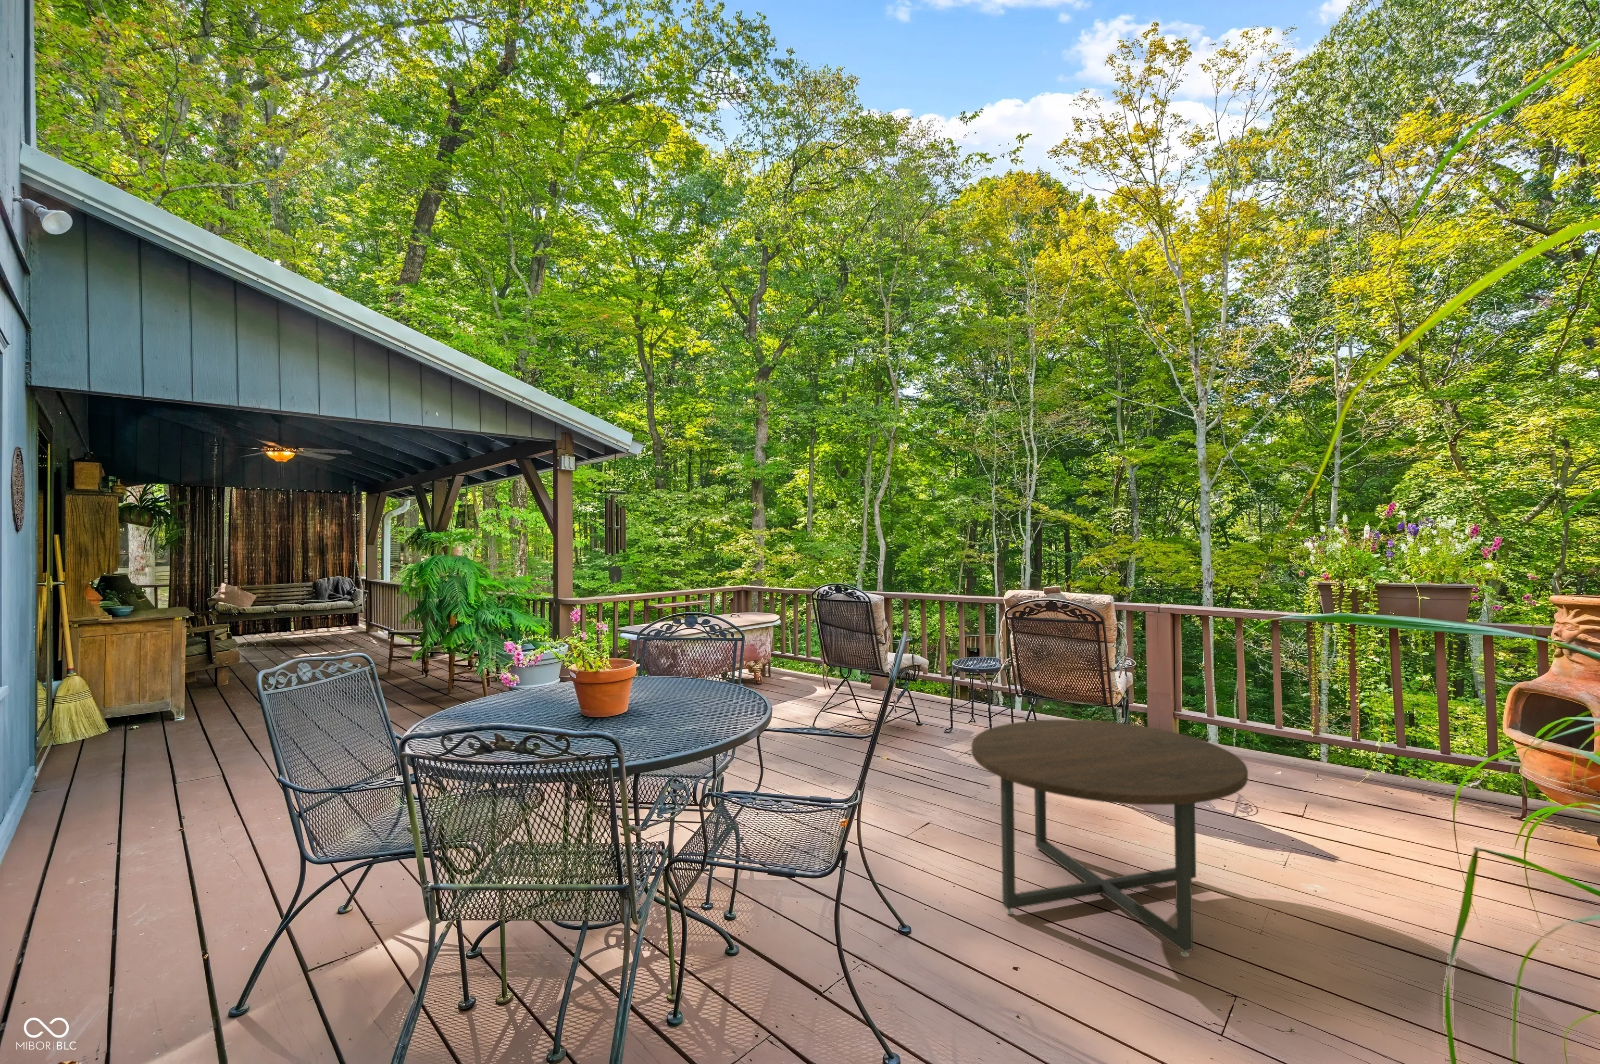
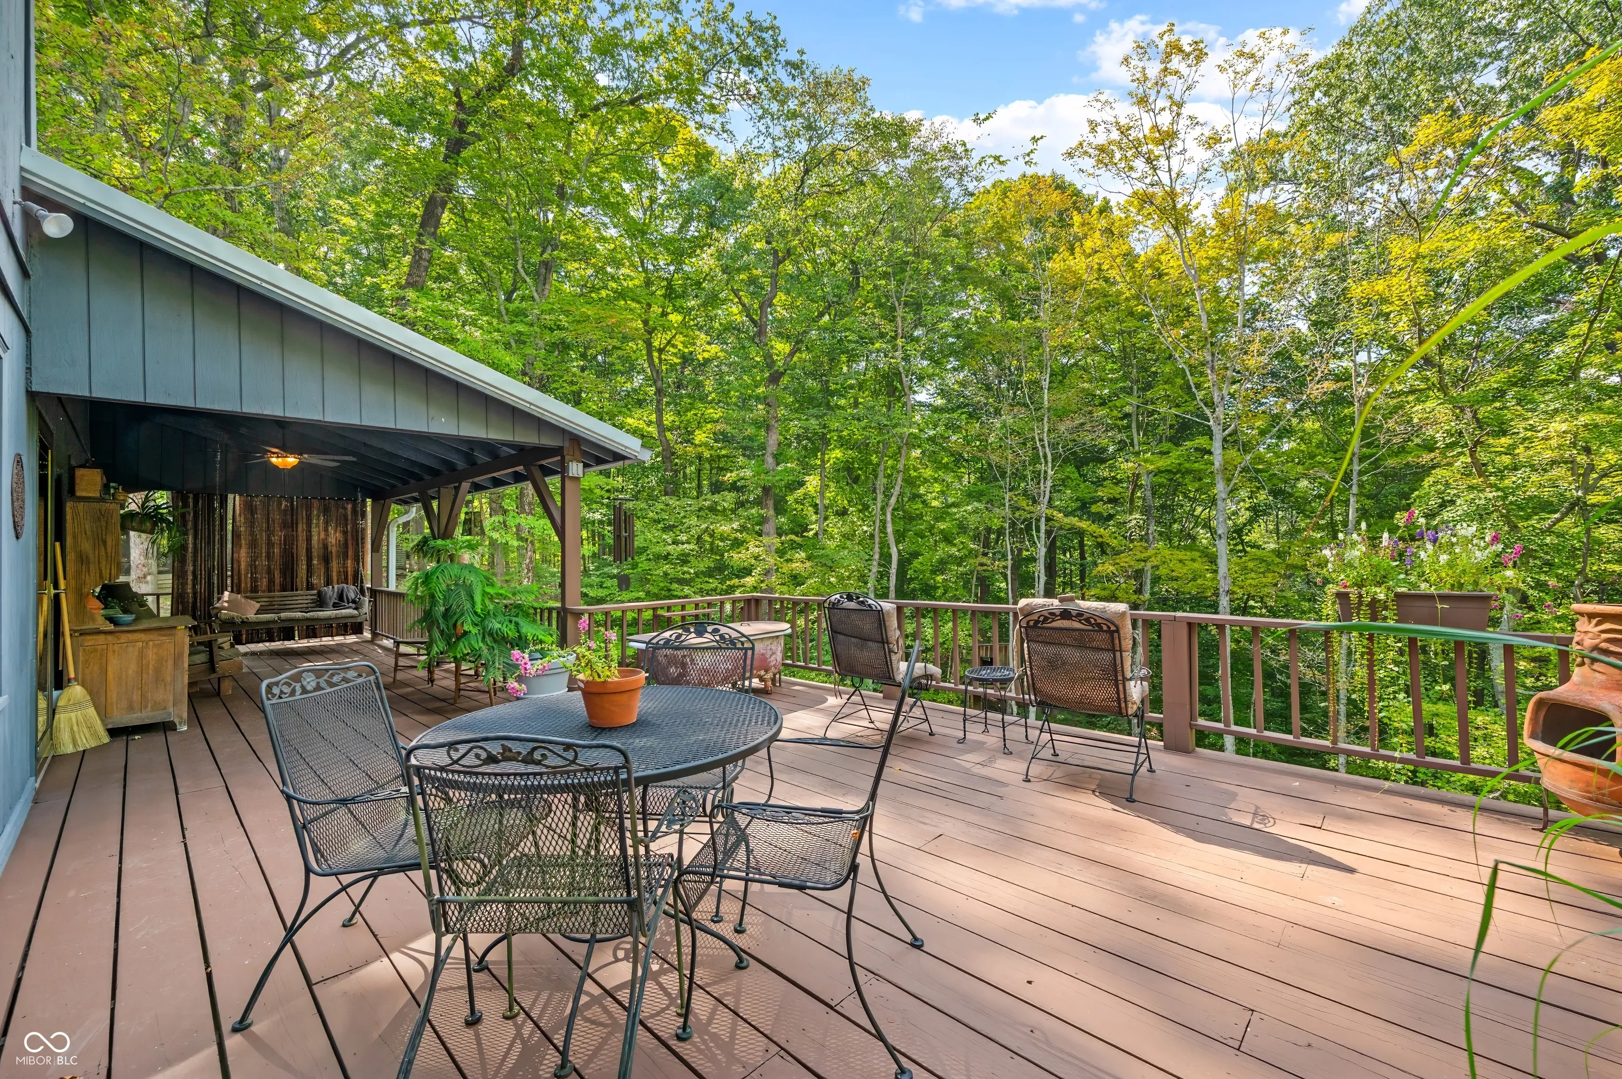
- coffee table (1105, 802)
